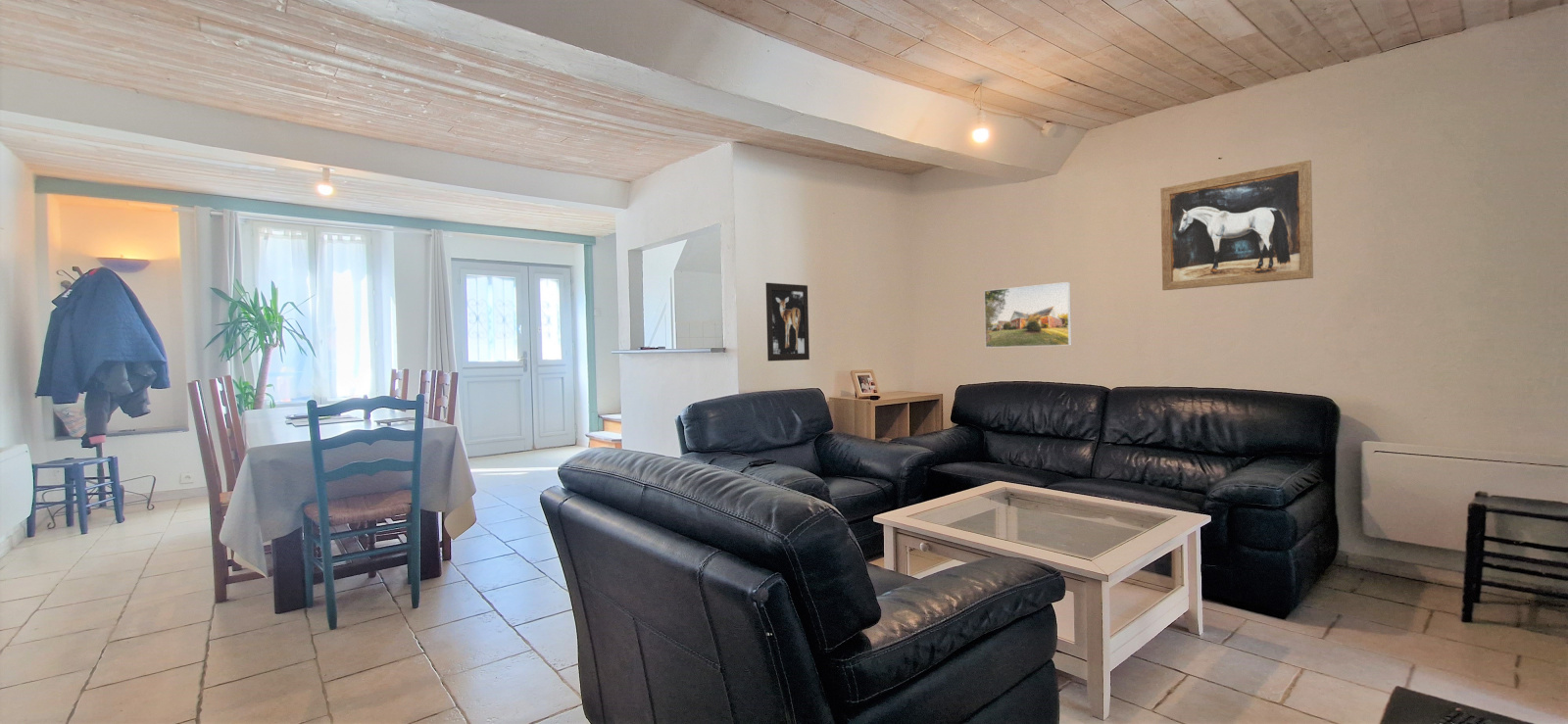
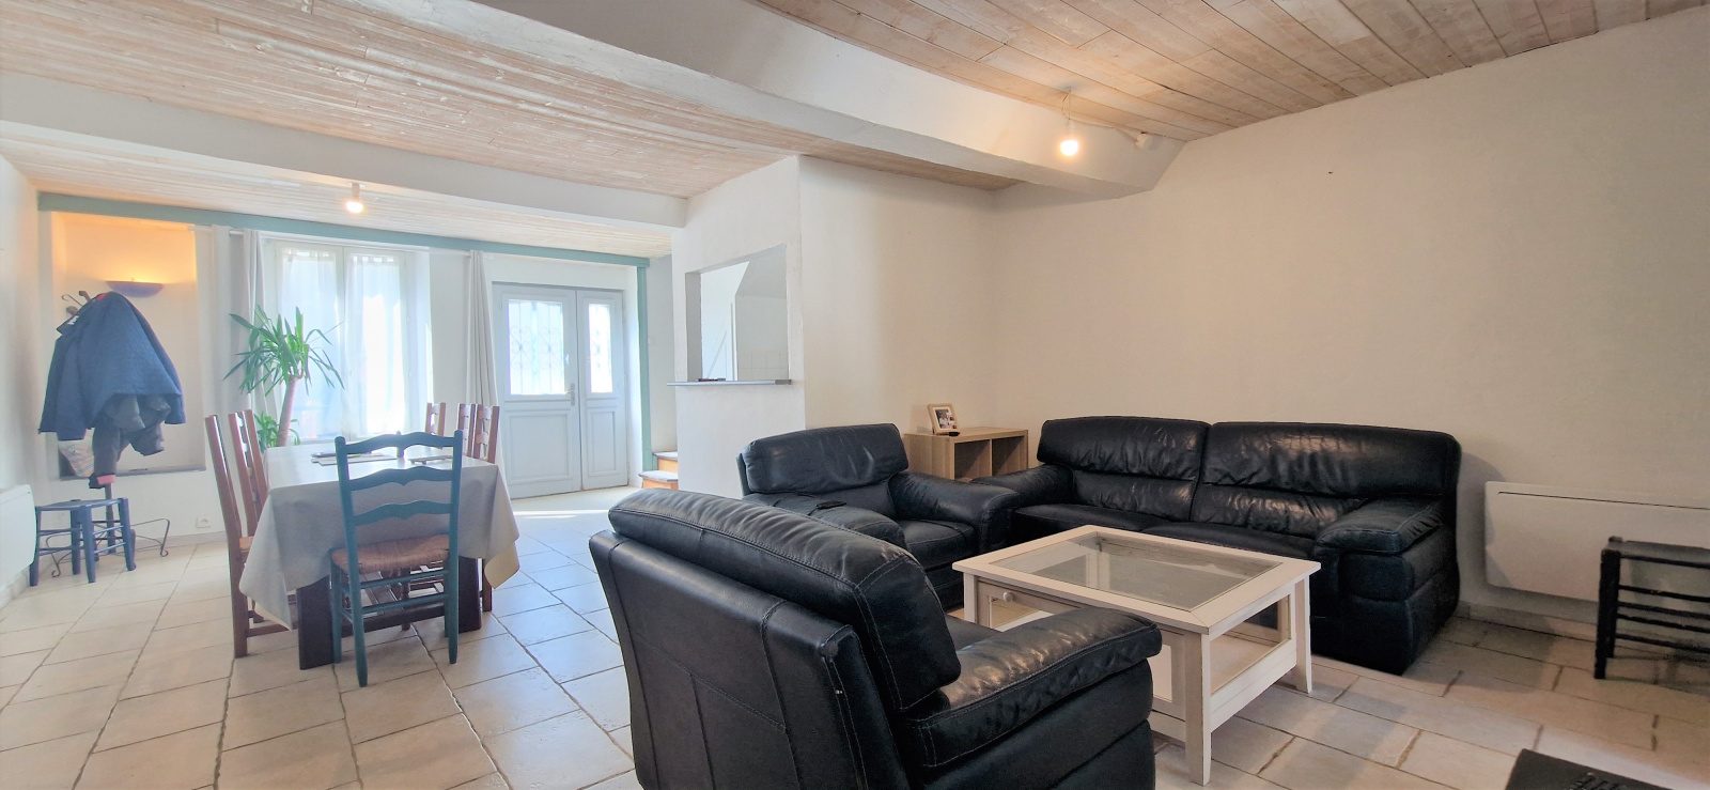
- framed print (1025, 316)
- wall art (788, 321)
- wall art (1231, 229)
